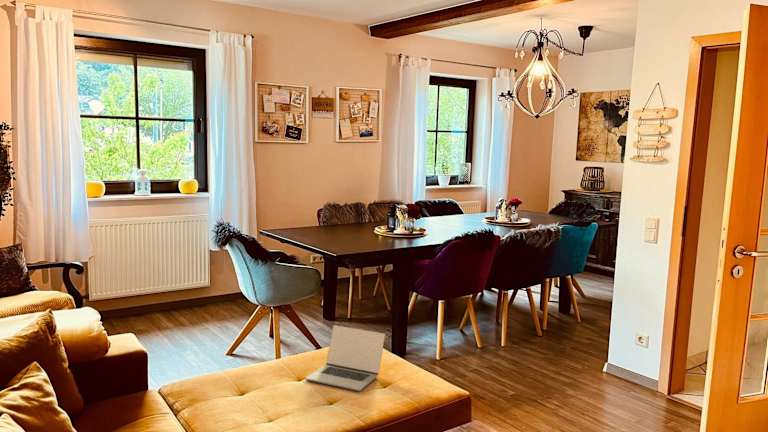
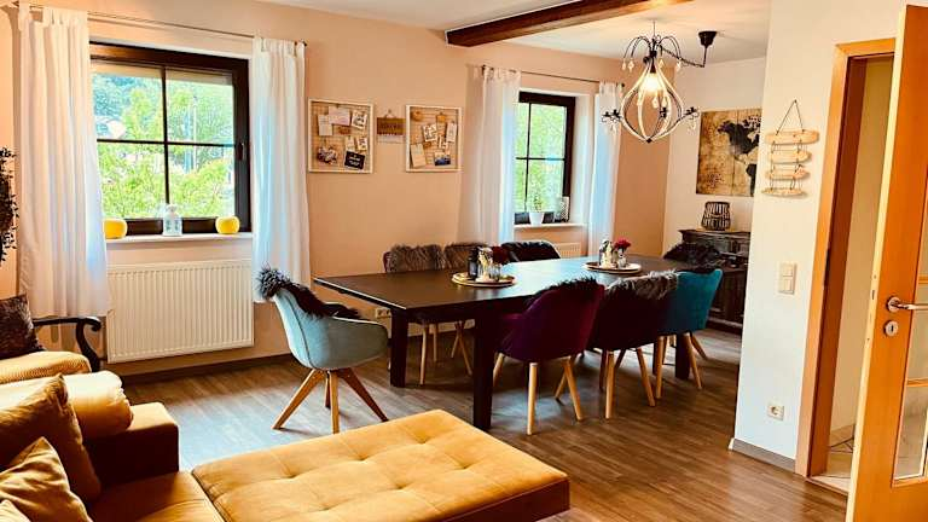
- laptop (345, 356)
